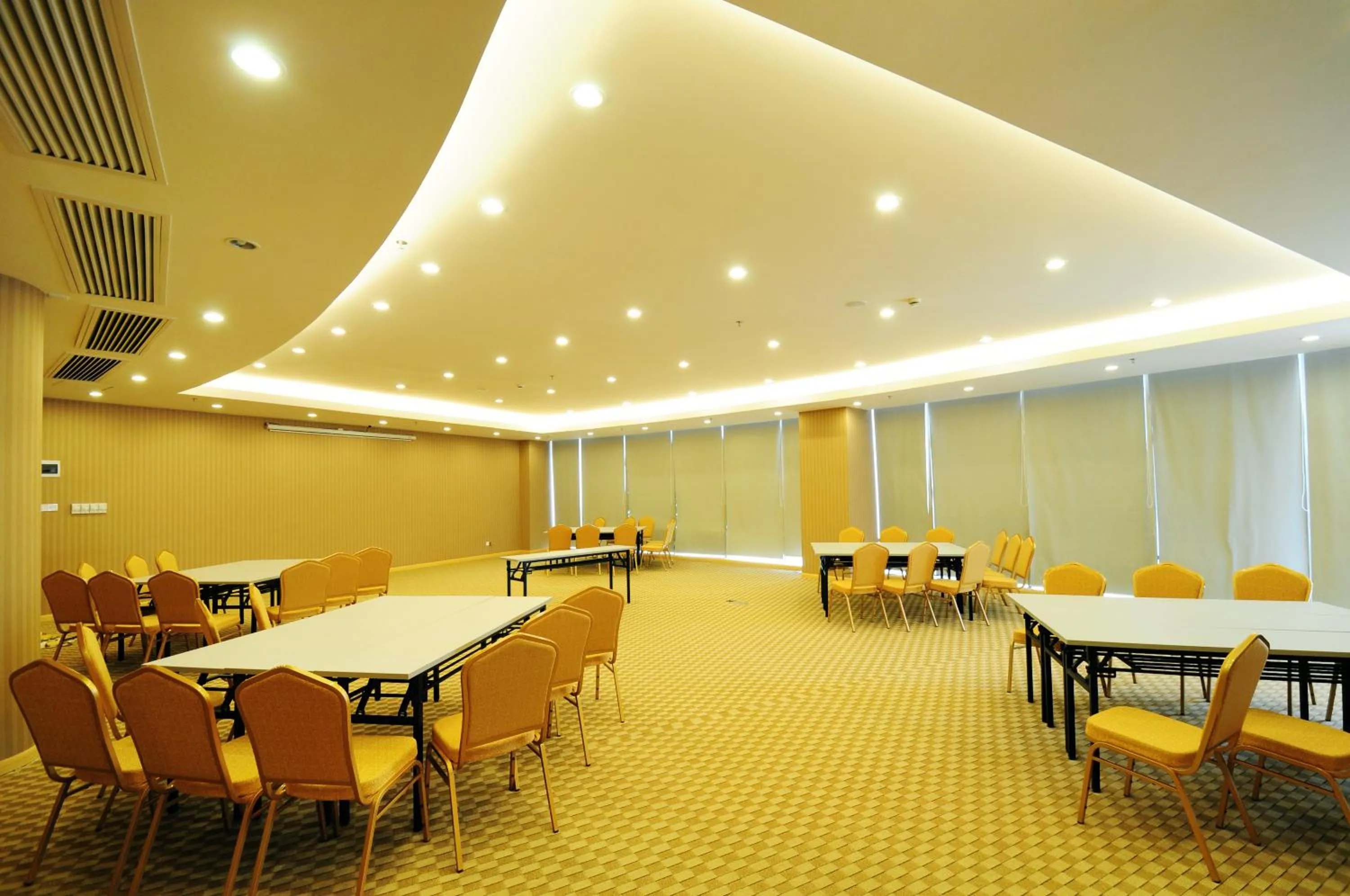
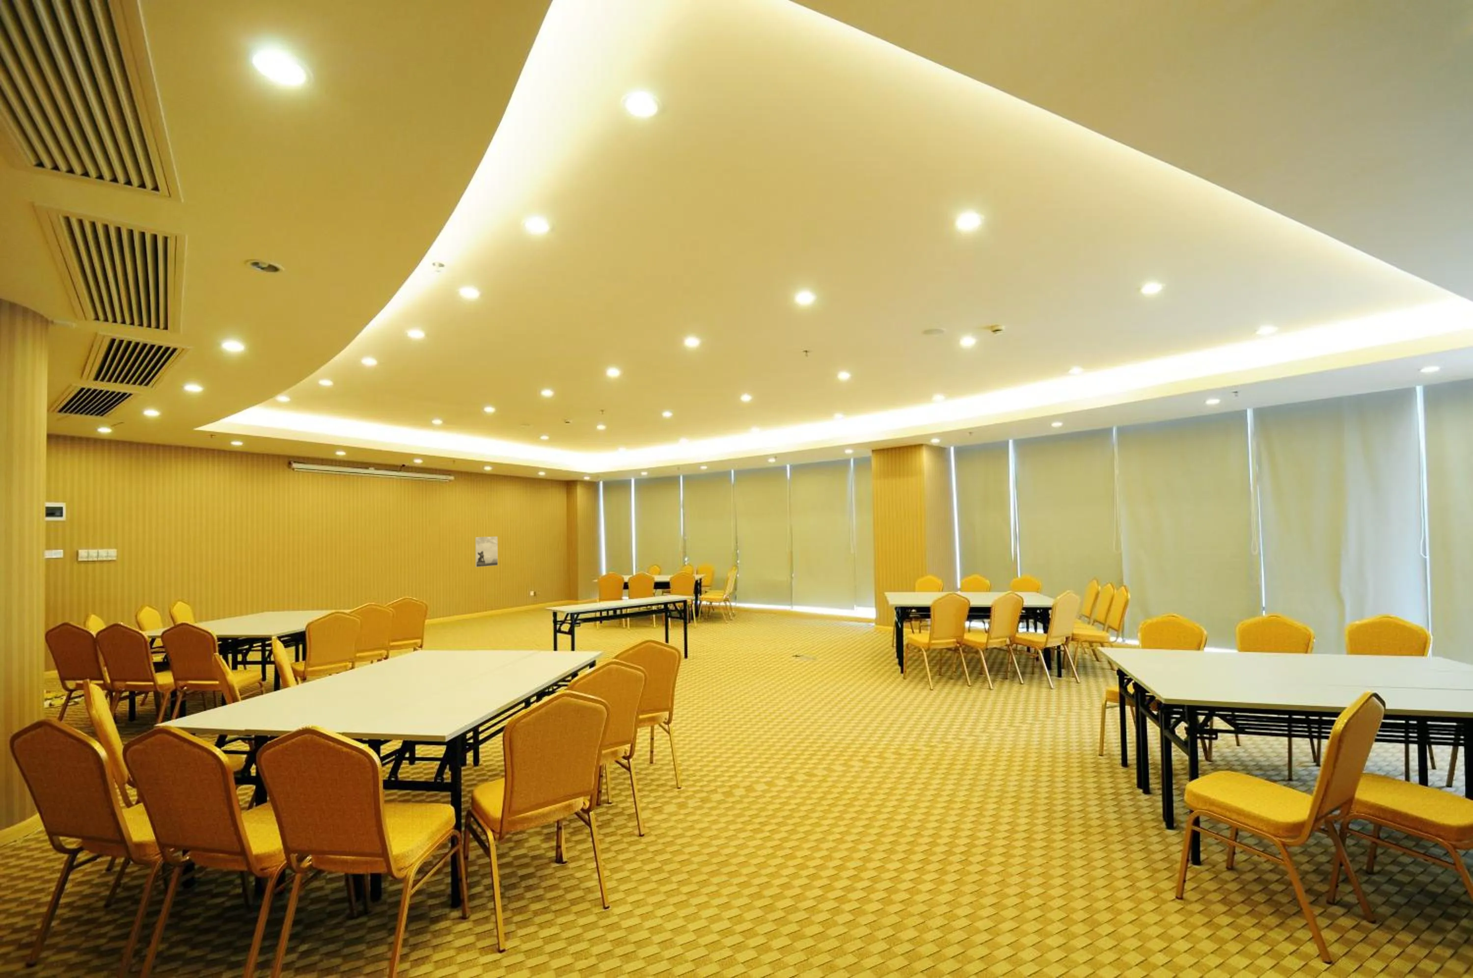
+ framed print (487, 551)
